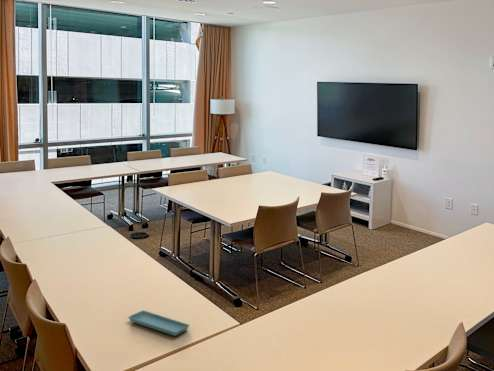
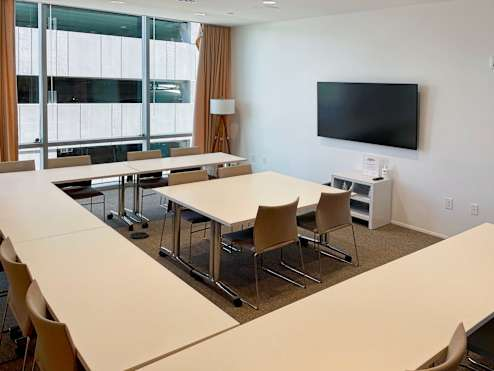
- saucer (158, 323)
